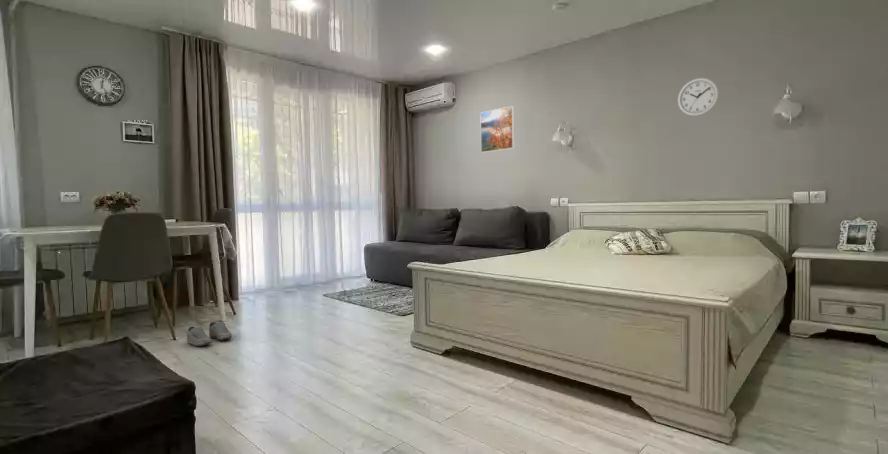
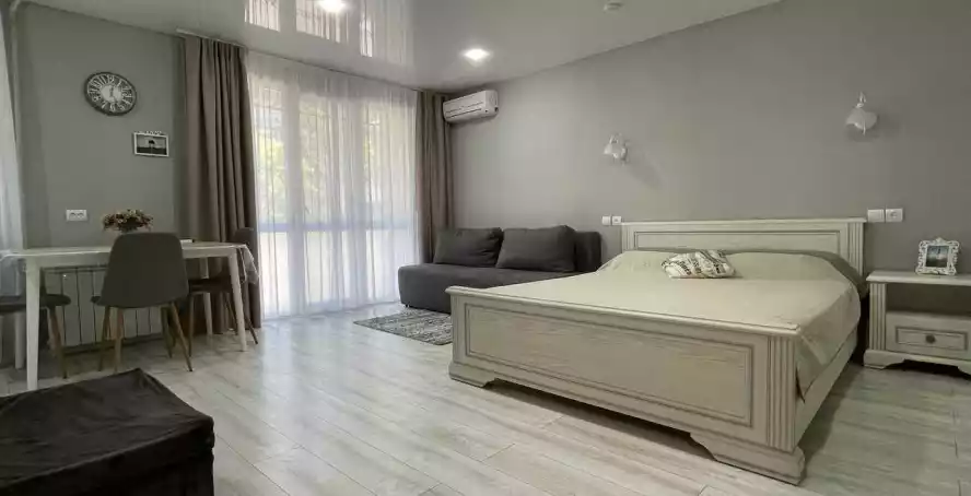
- wall clock (697, 97)
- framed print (497, 130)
- shoe (210, 333)
